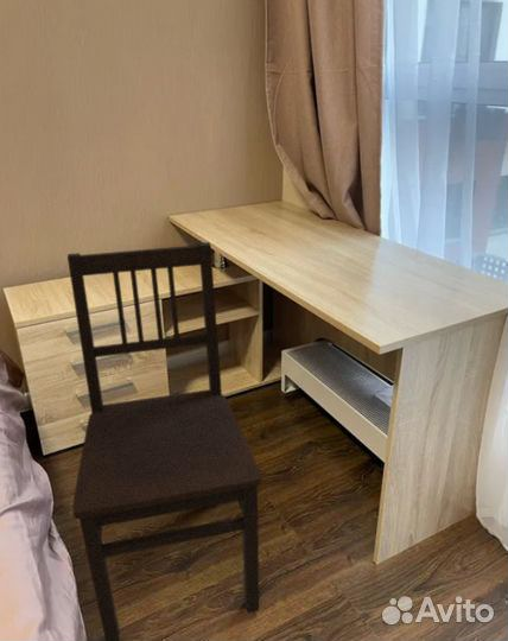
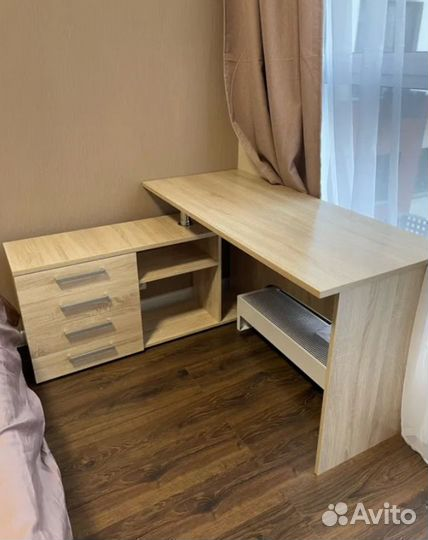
- dining chair (163, 439)
